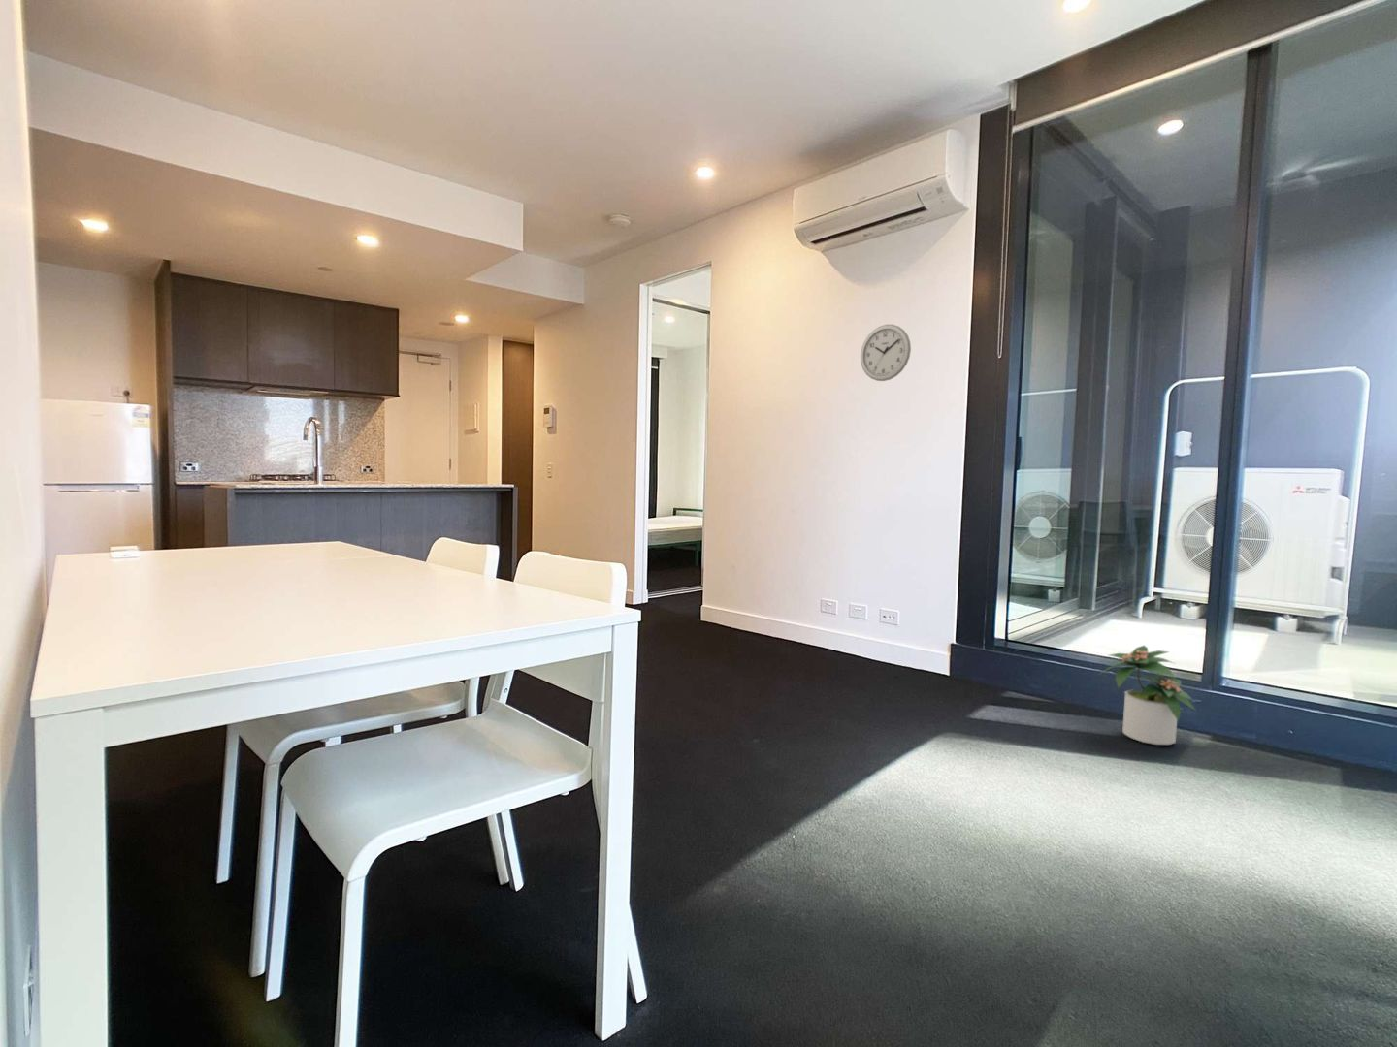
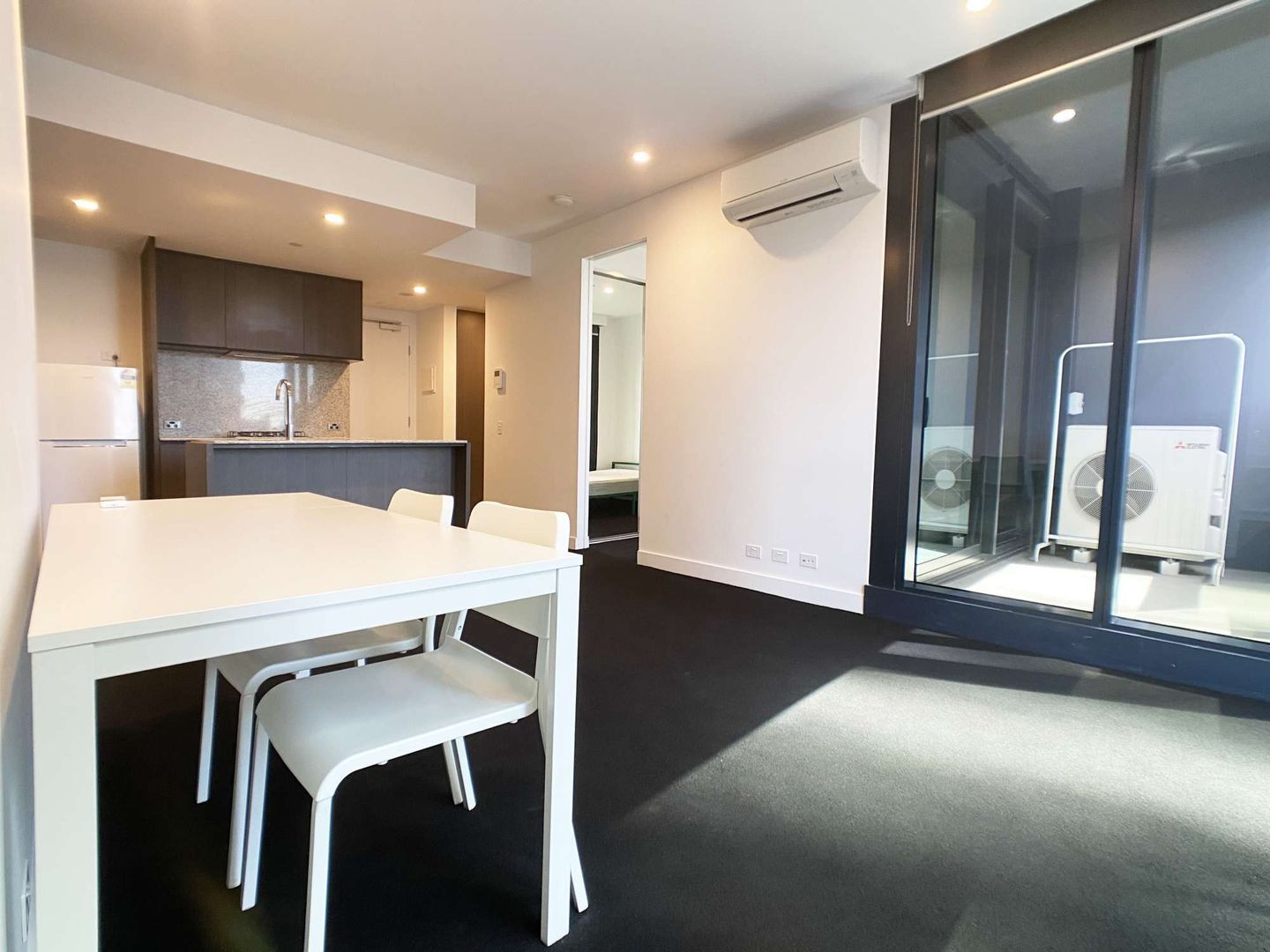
- potted plant (1143, 693)
- wall clock (883, 352)
